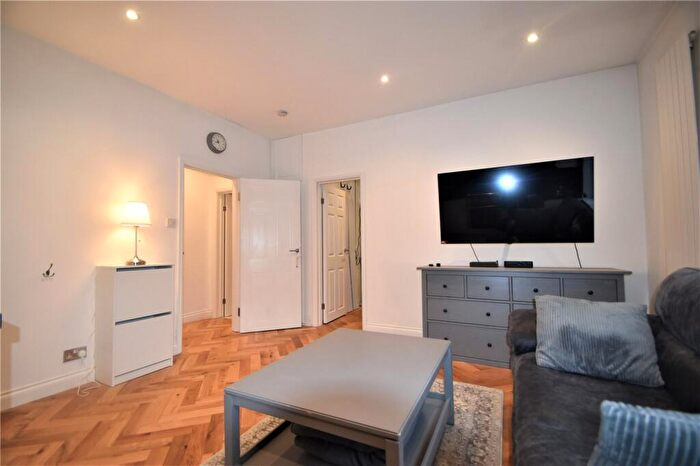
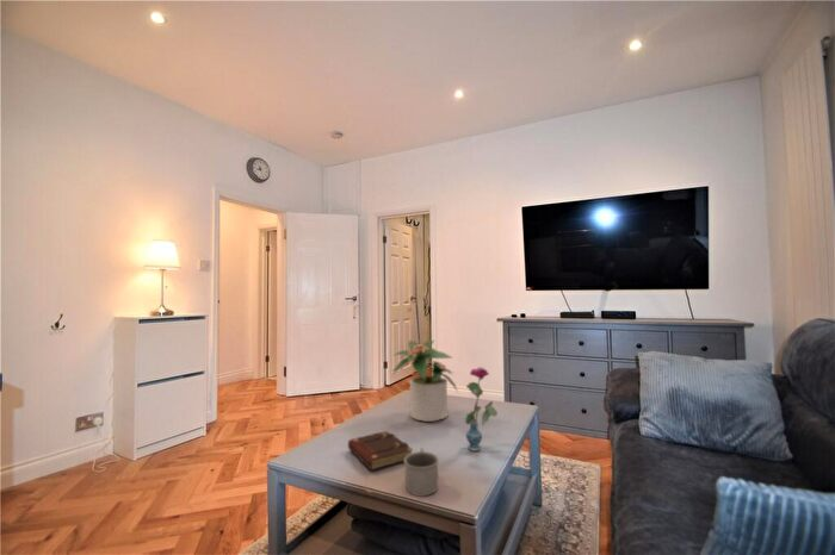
+ book (379, 448)
+ potted plant (423, 379)
+ vase (480, 406)
+ mug (421, 470)
